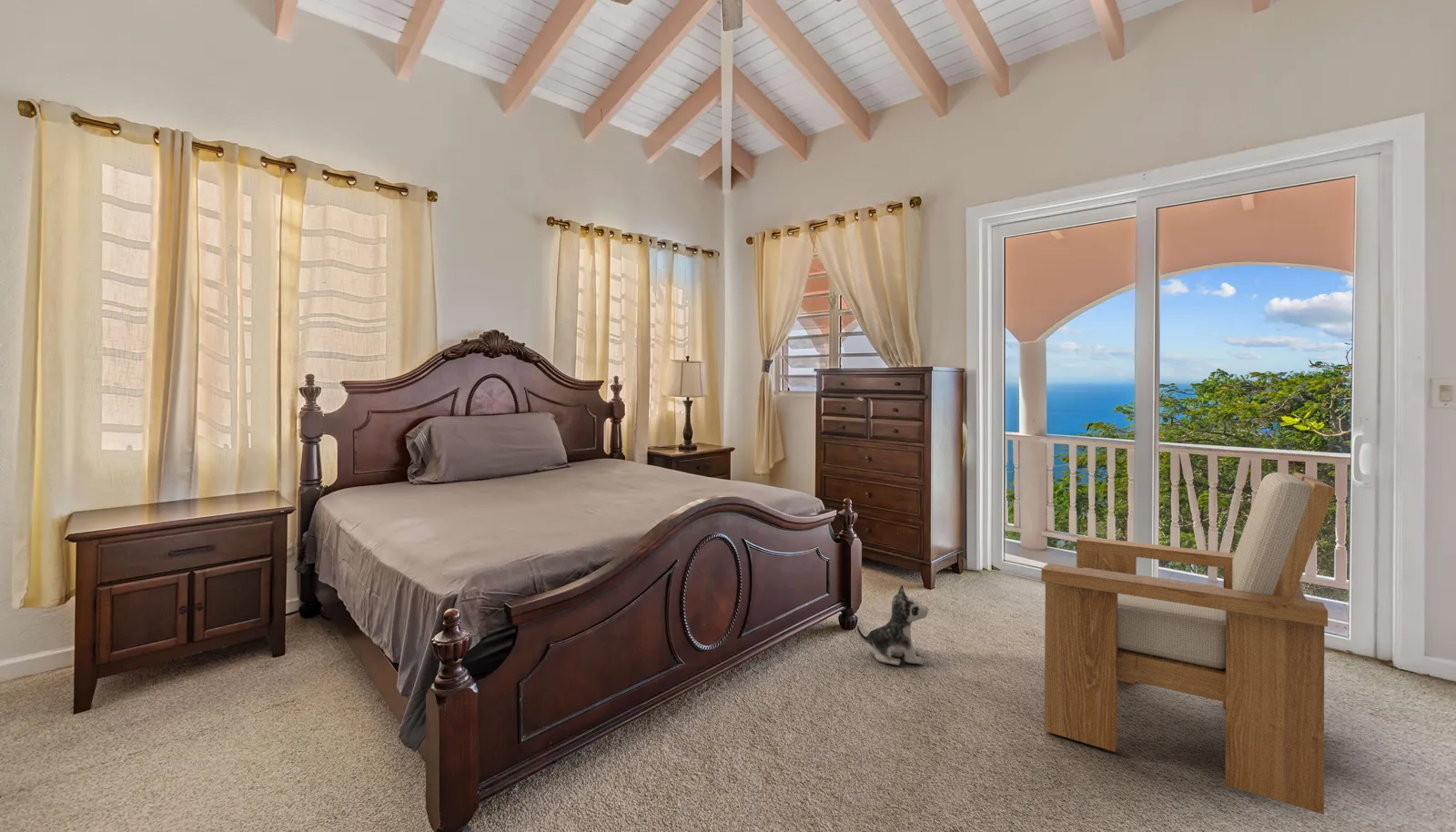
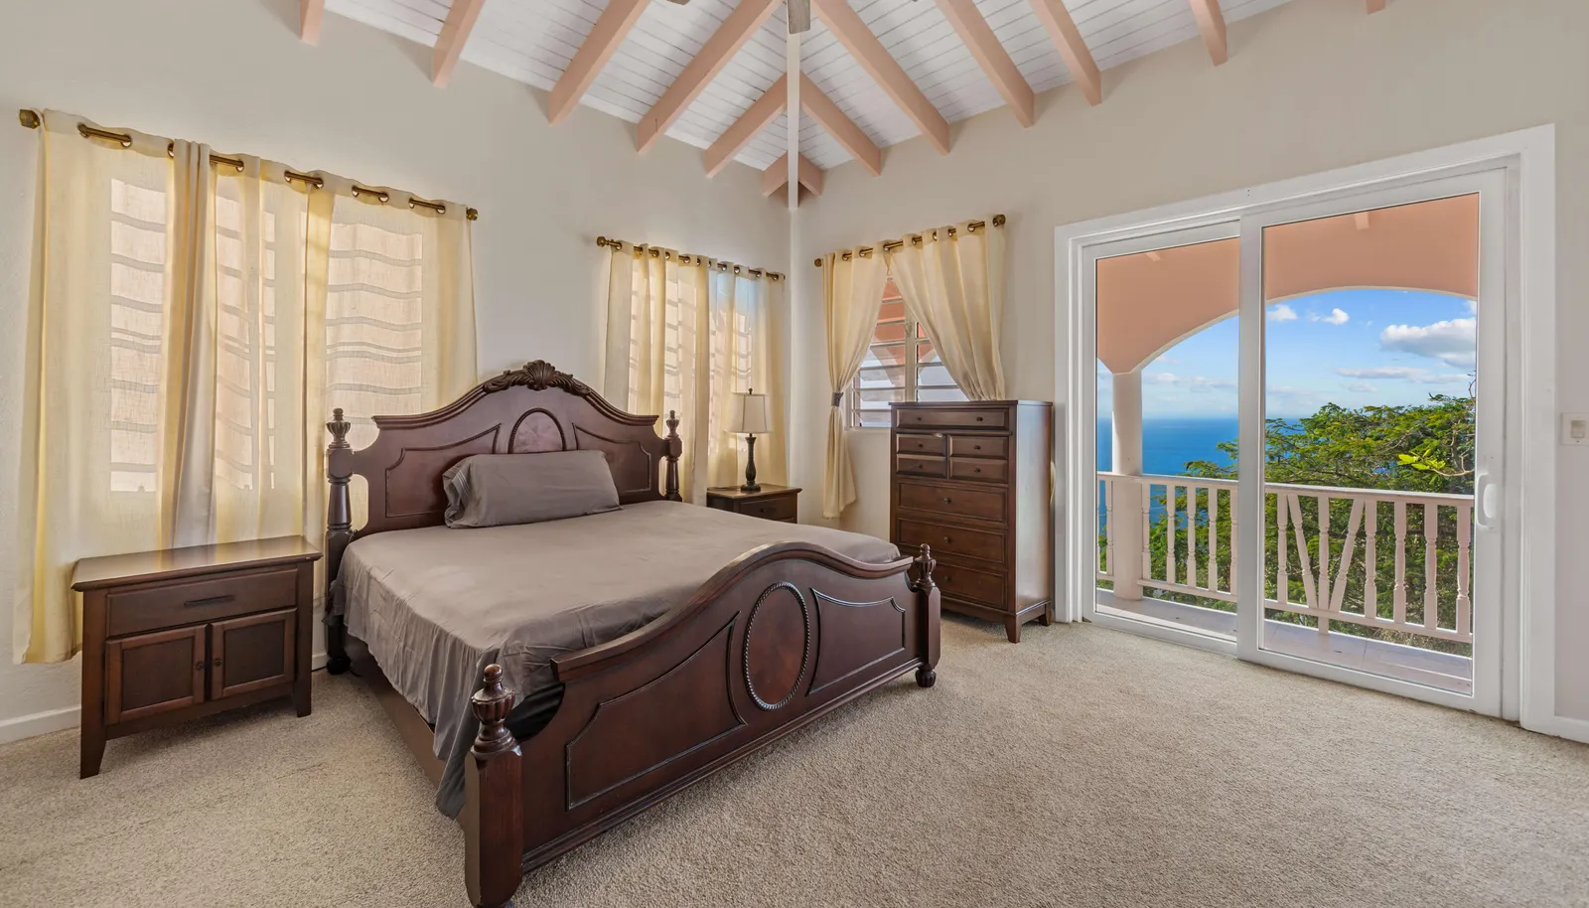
- plush toy (891, 621)
- armchair (1178, 599)
